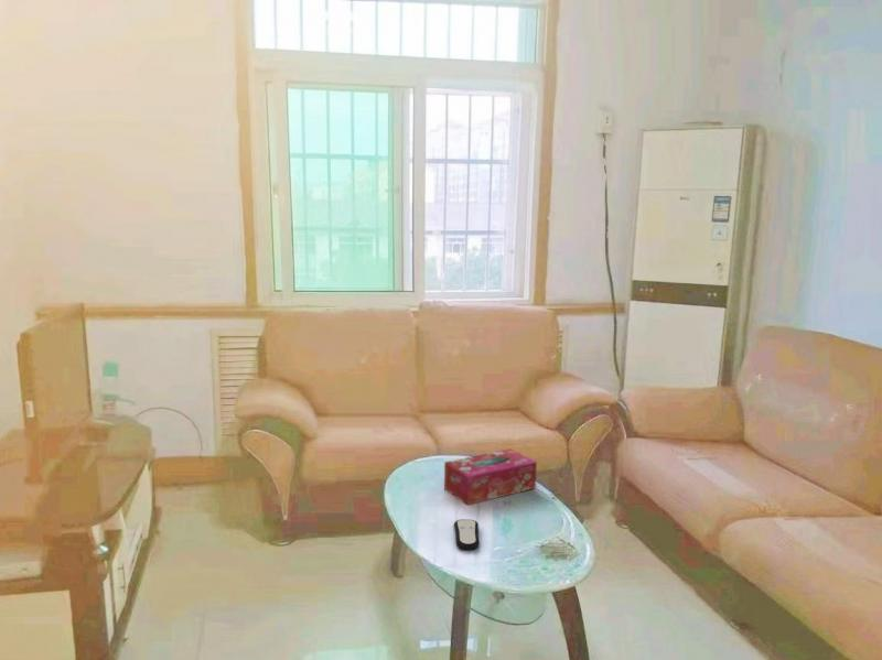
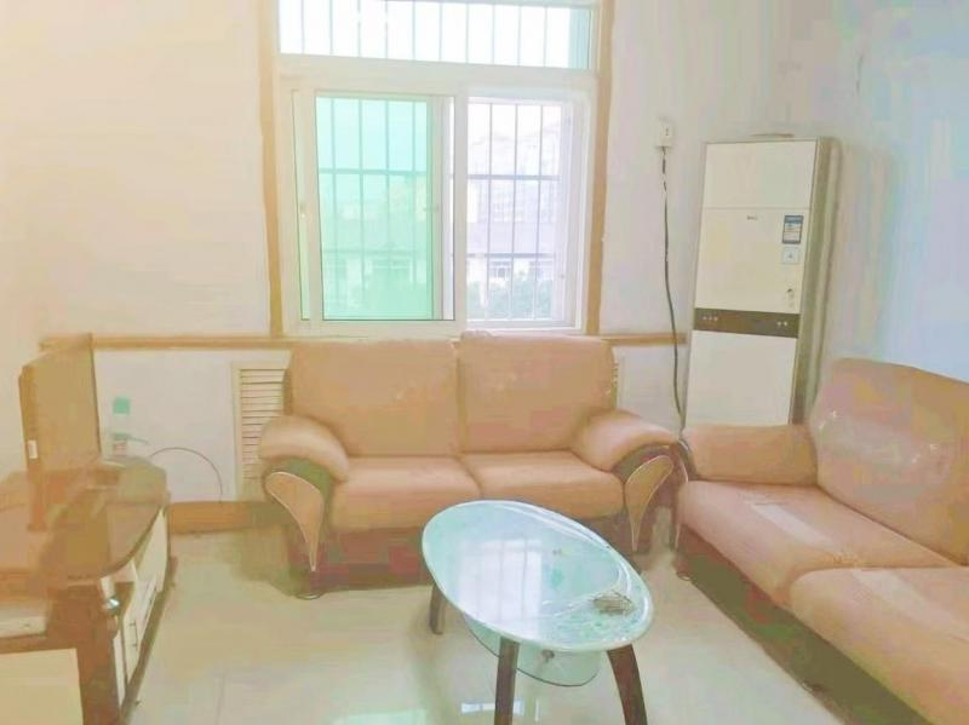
- remote control (466, 533)
- tissue box (490, 475)
